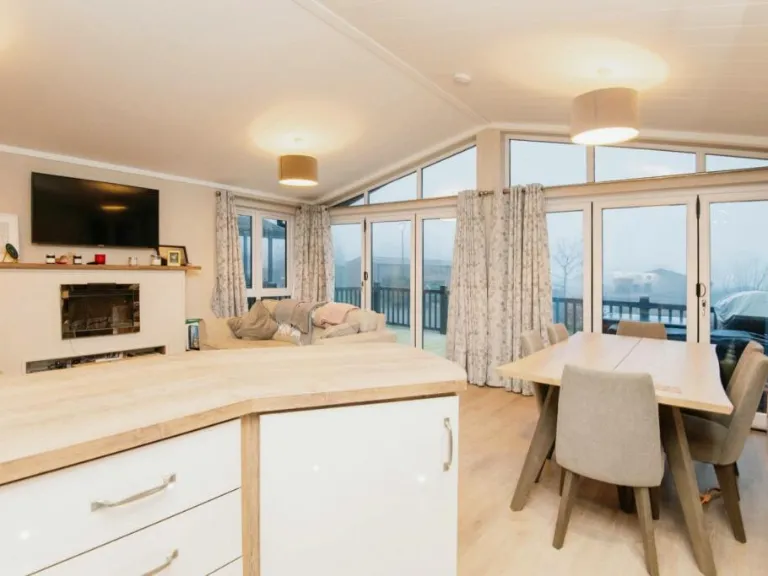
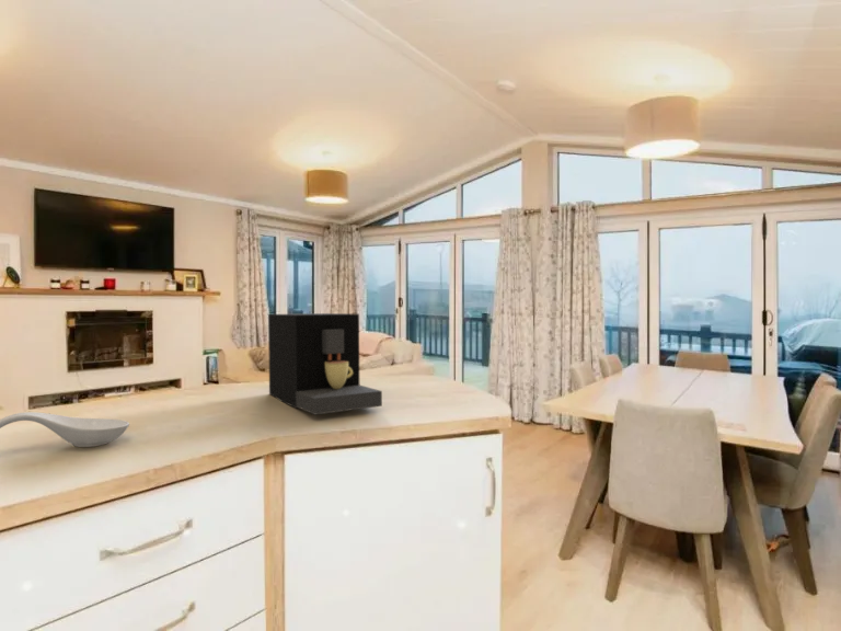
+ spoon rest (58, 428)
+ coffee maker (321, 357)
